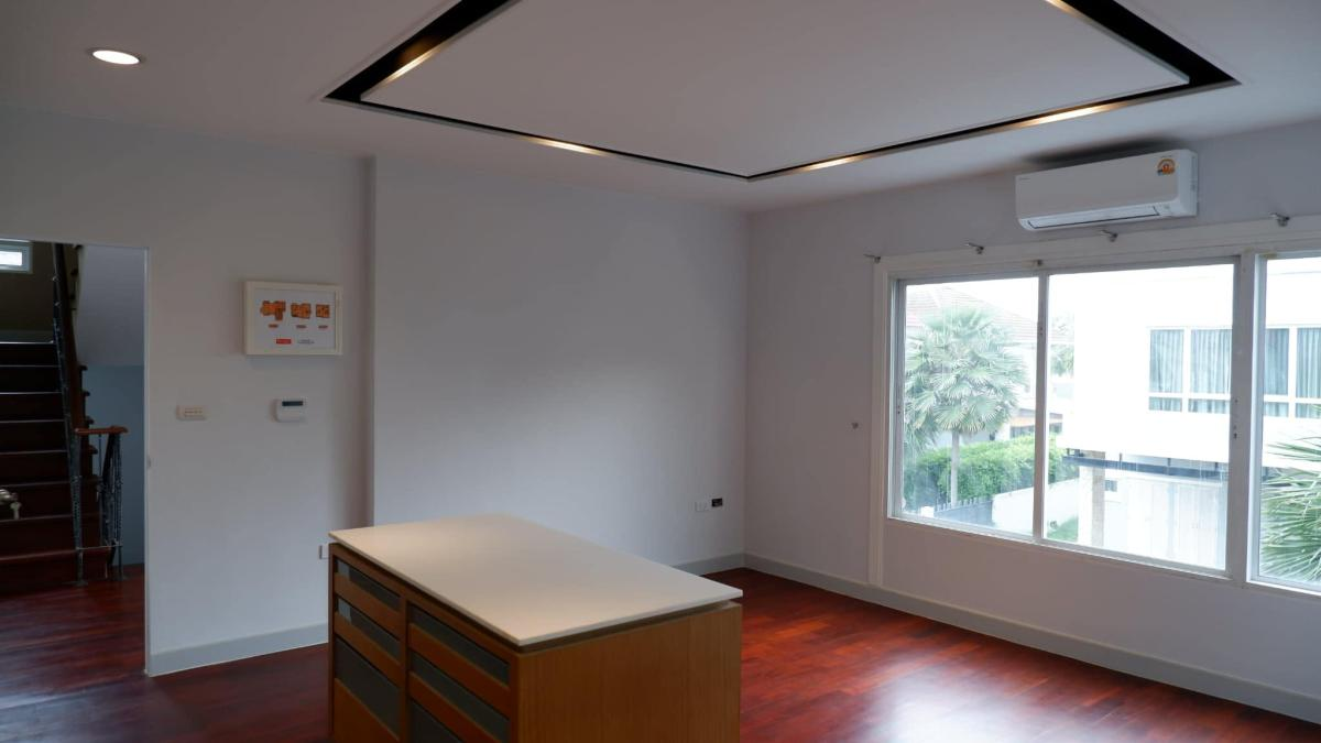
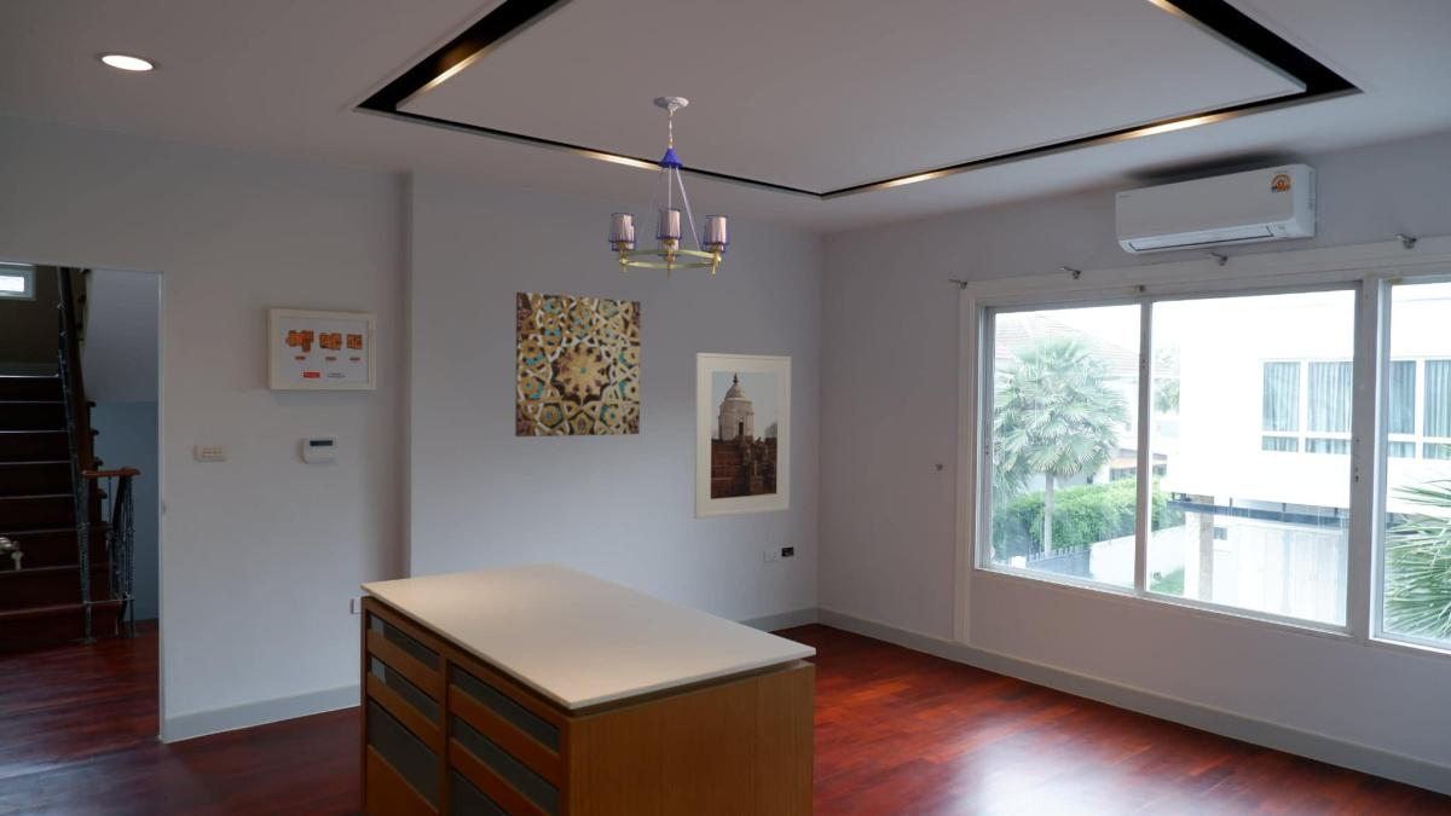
+ wall art (579, 366)
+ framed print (744, 434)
+ chandelier (669, 186)
